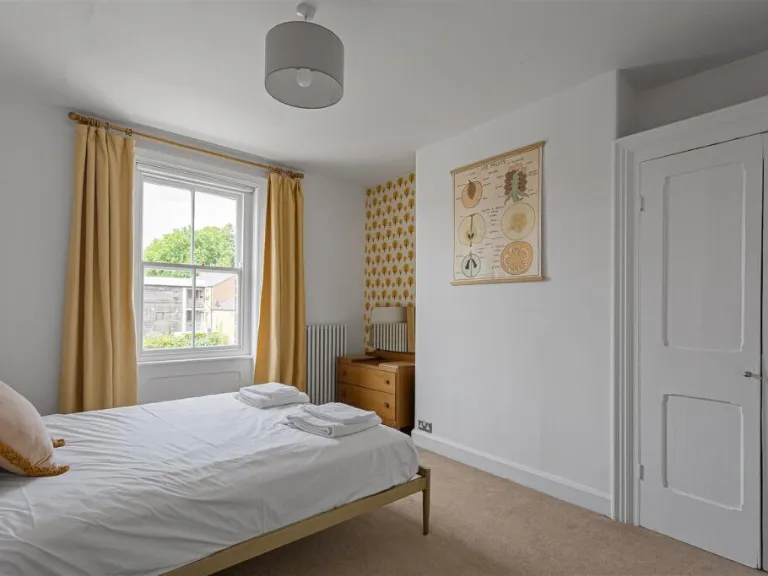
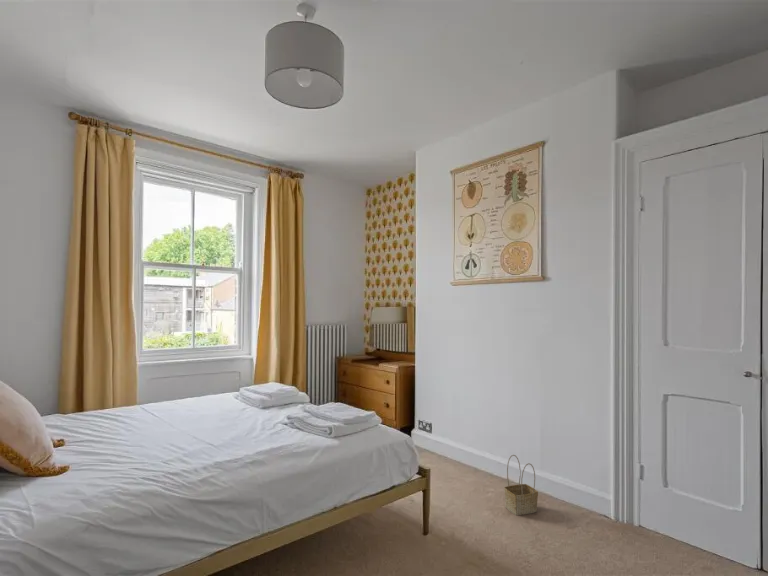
+ basket (520, 484)
